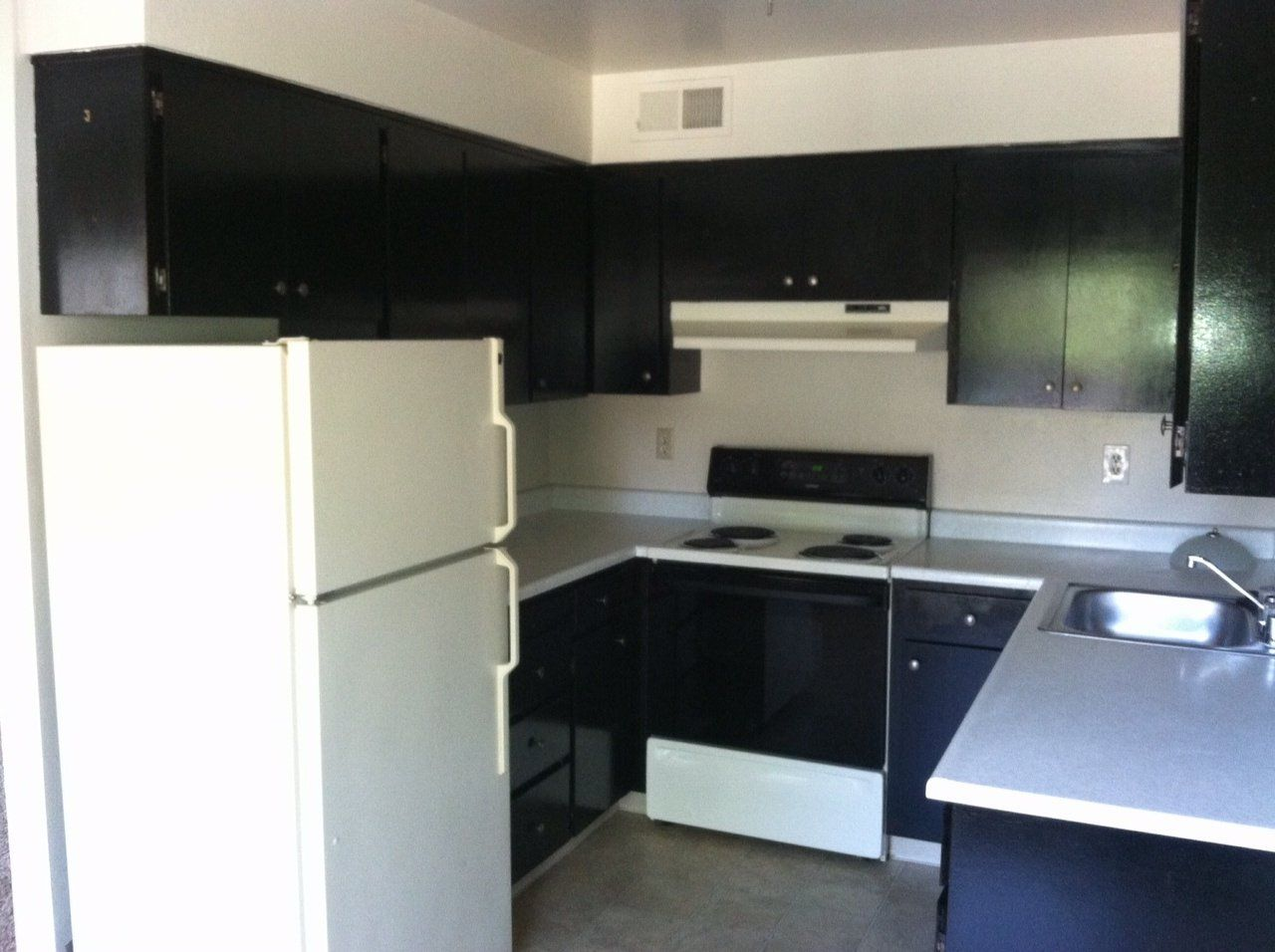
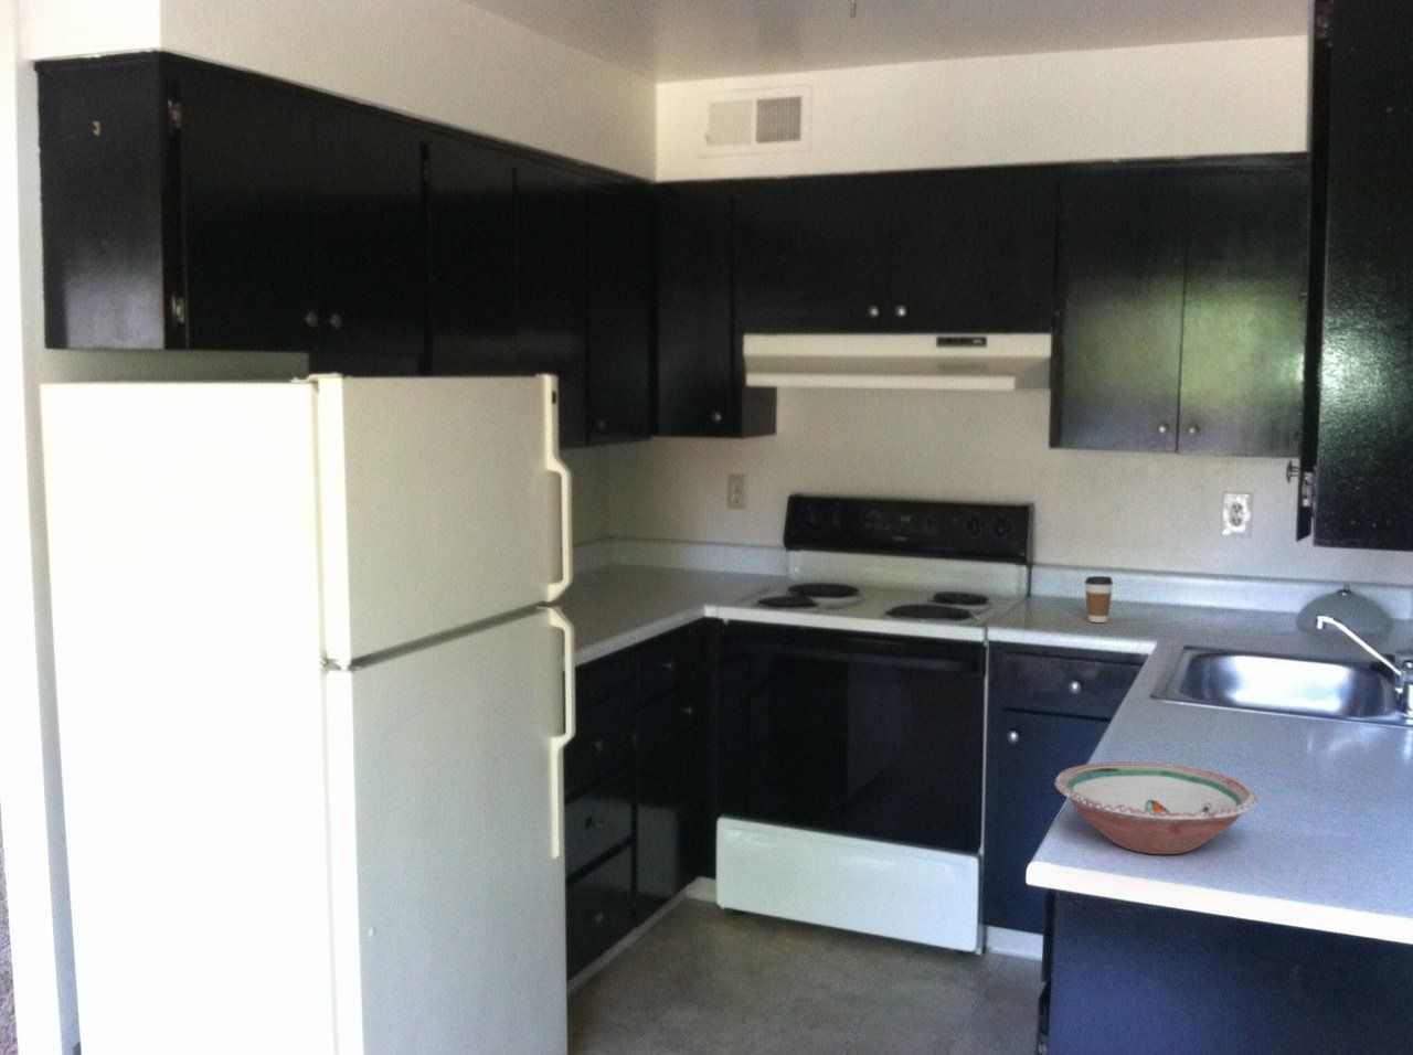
+ coffee cup (1098, 598)
+ bowl (1154, 812)
